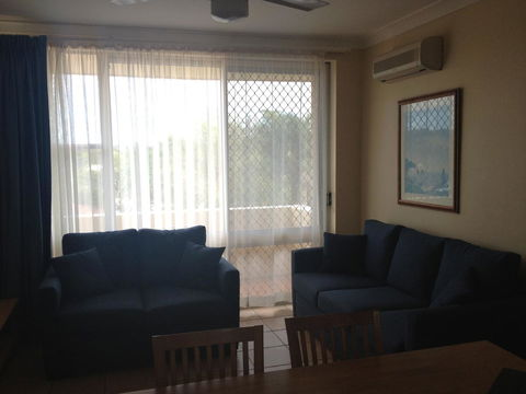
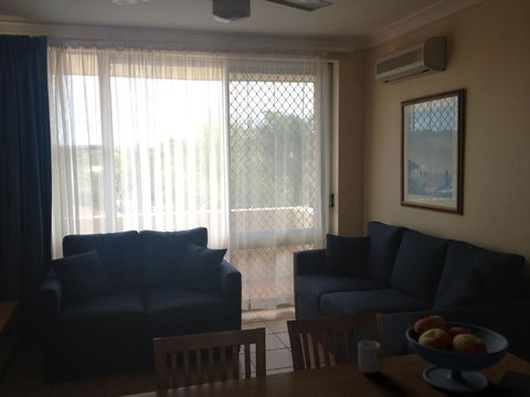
+ mug (370, 355)
+ fruit bowl (455, 351)
